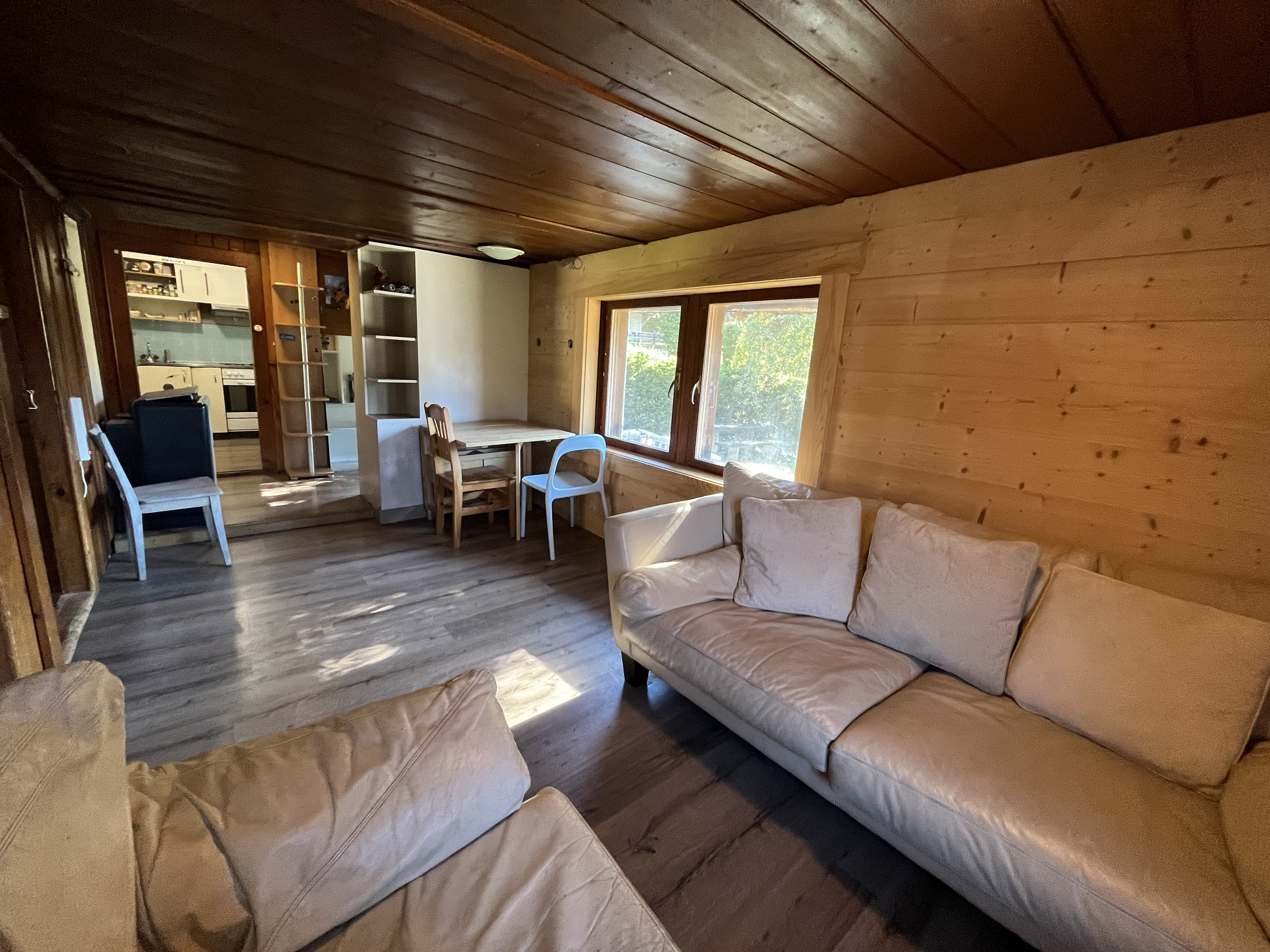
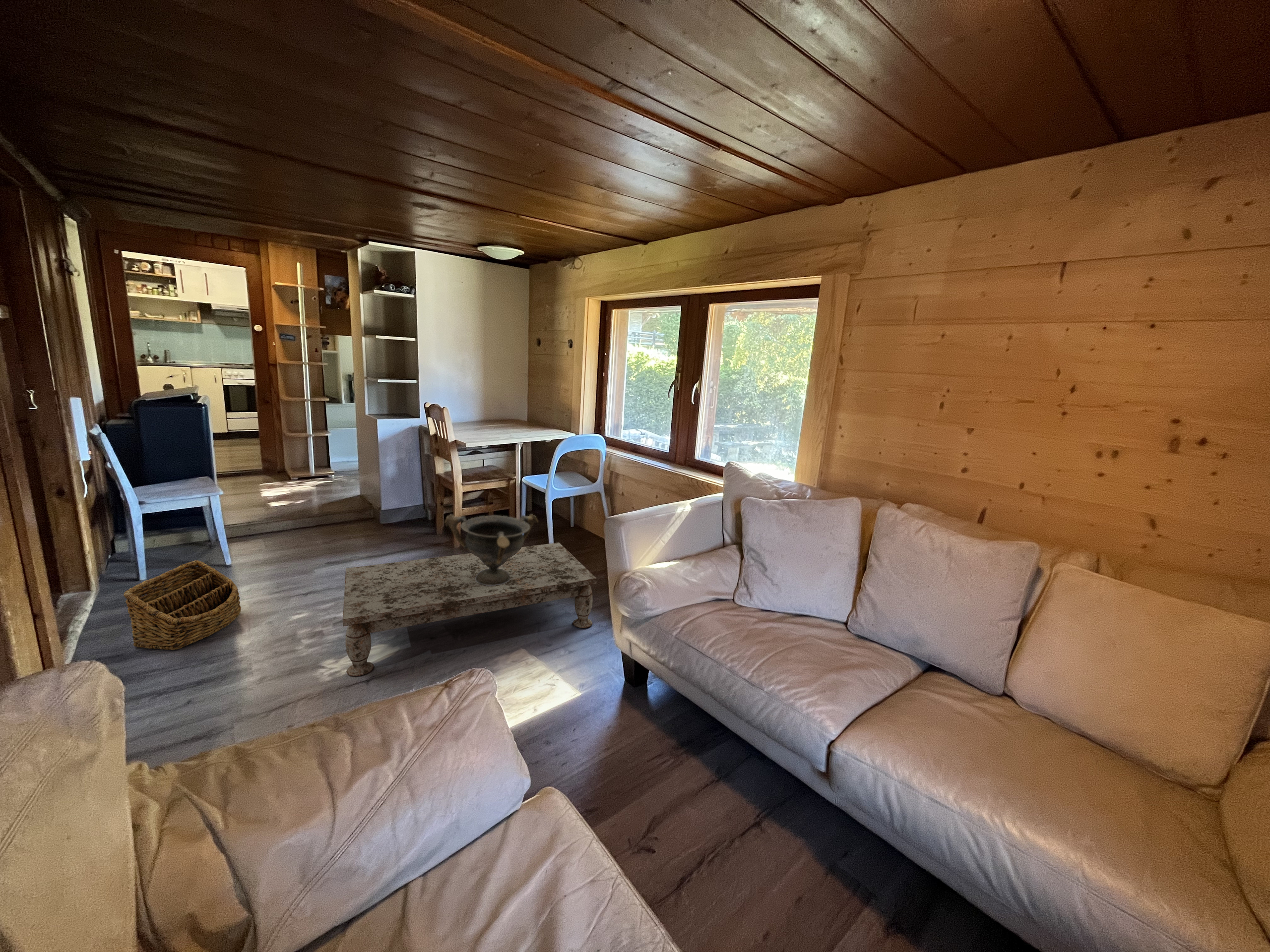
+ decorative bowl (491, 546)
+ coffee table (474, 599)
+ basket (191, 602)
